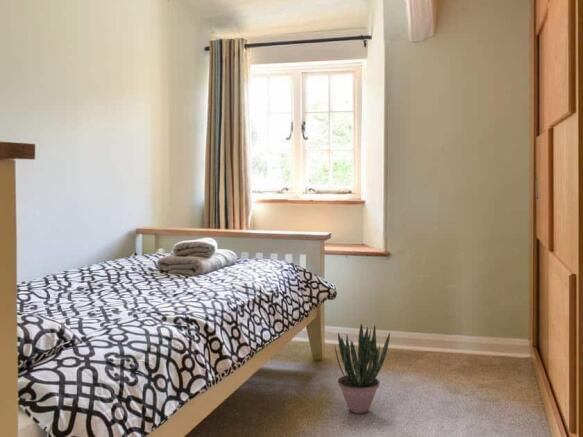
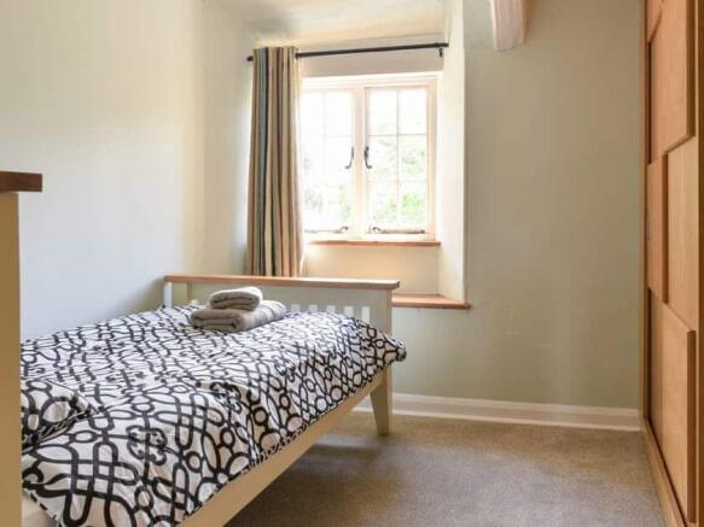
- potted plant (361, 366)
